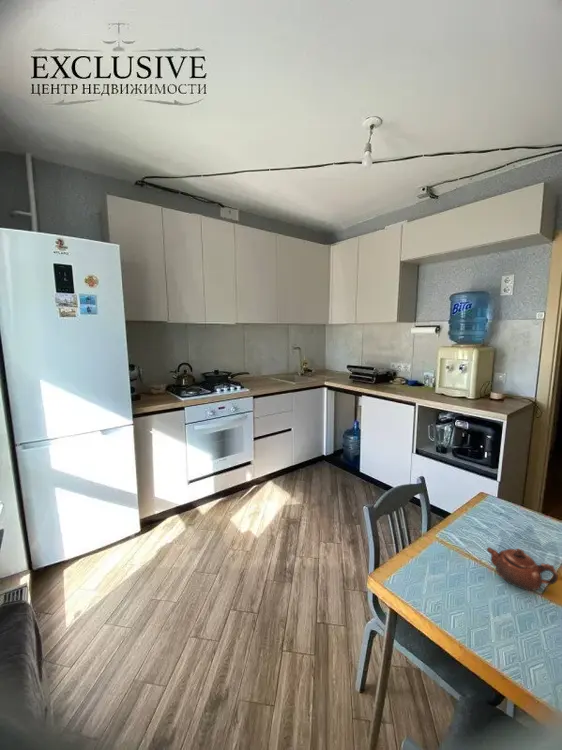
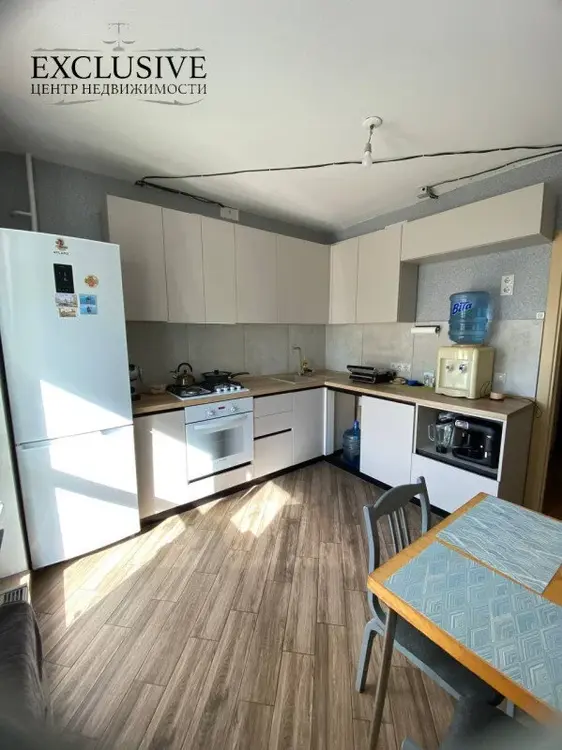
- teapot (520, 564)
